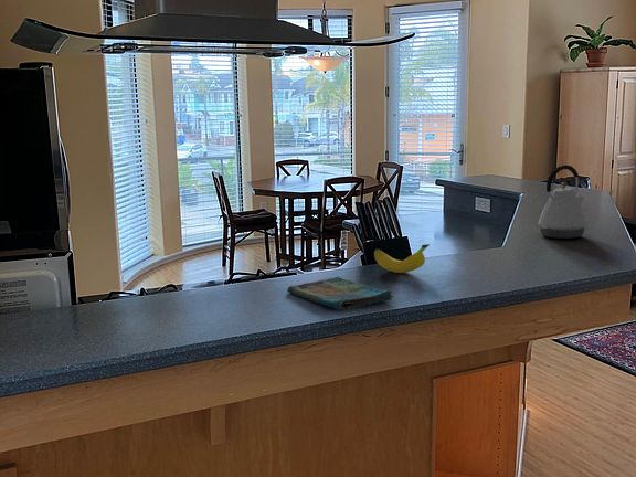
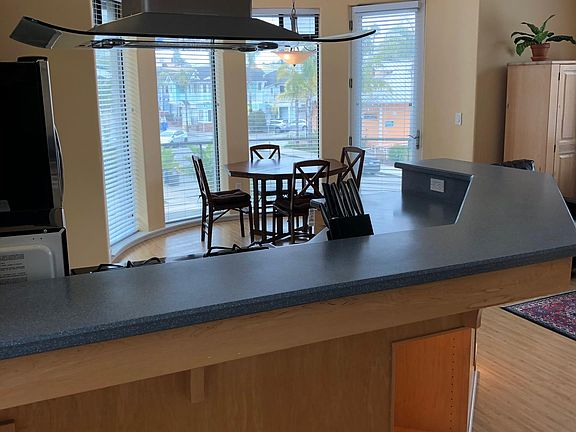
- banana (401, 261)
- dish towel (338, 292)
- kettle (563, 200)
